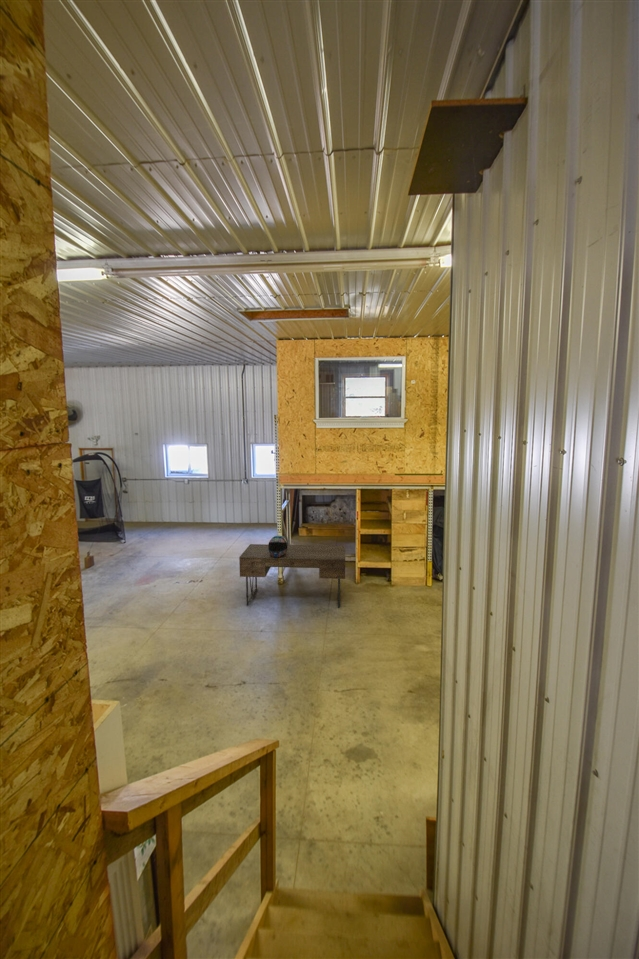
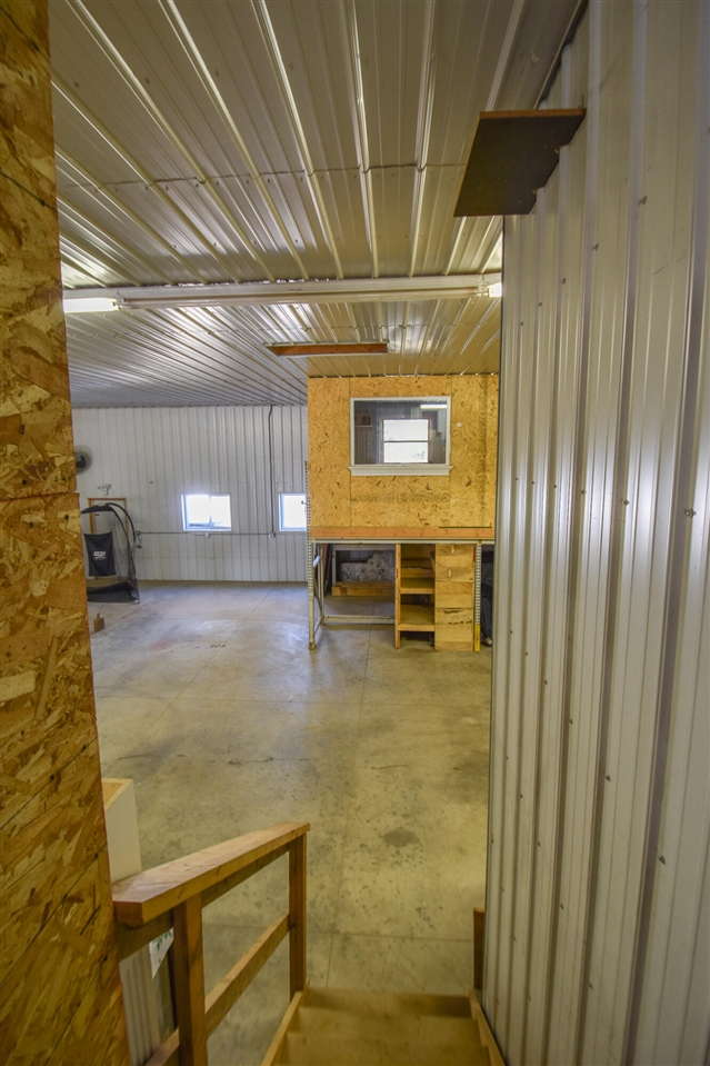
- desk (294, 567)
- motorcycle helmet (277, 544)
